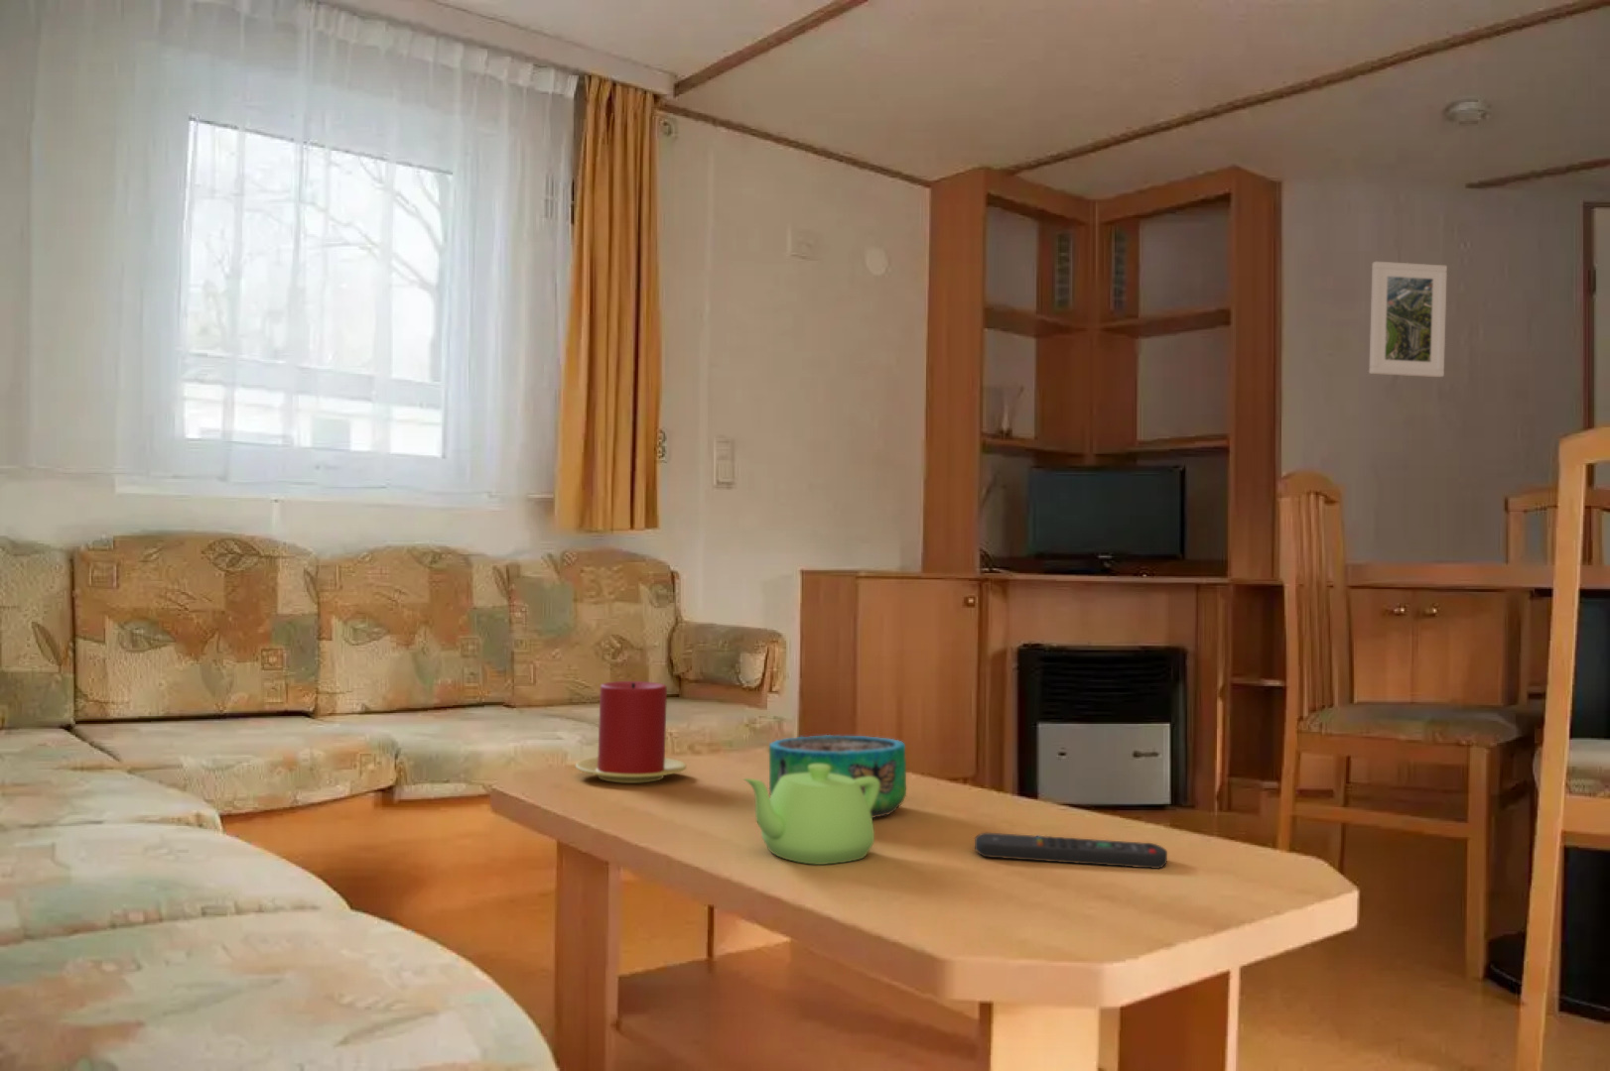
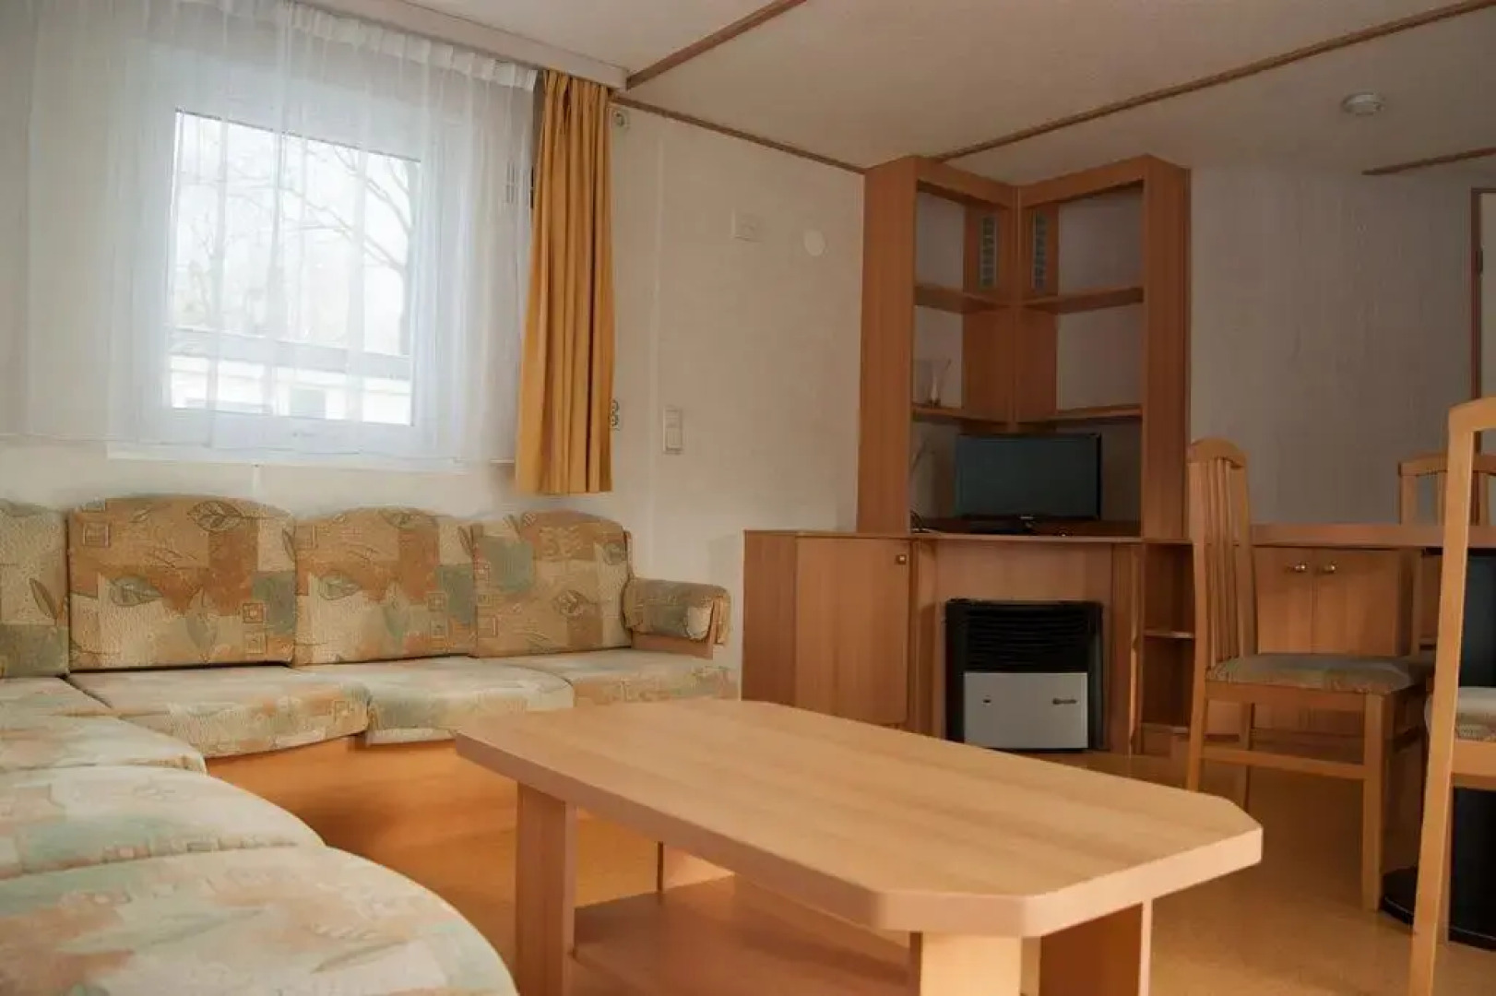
- decorative bowl (837, 773)
- candle (633, 730)
- remote control (1069, 849)
- teapot (811, 808)
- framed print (1408, 319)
